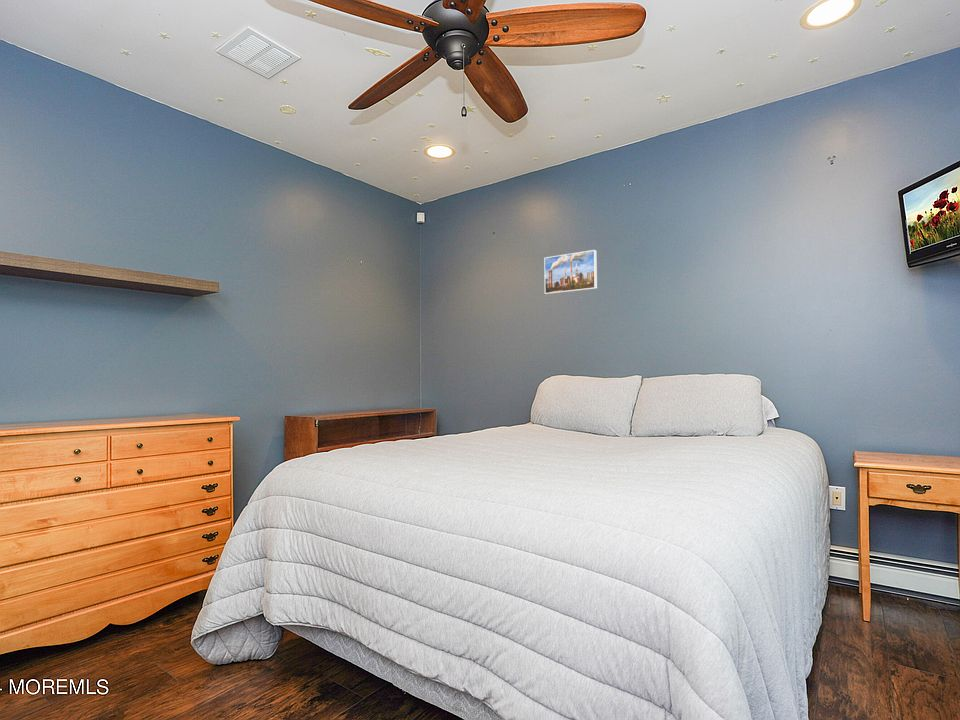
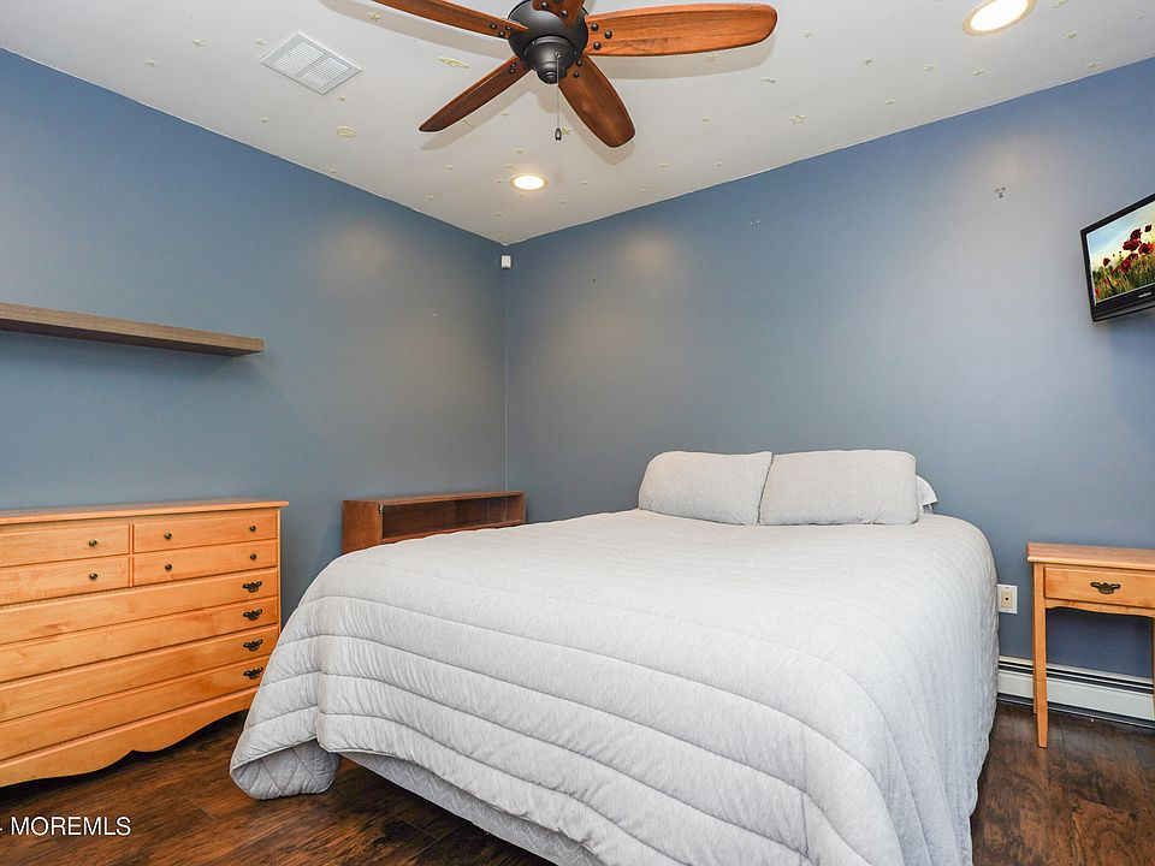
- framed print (569, 272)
